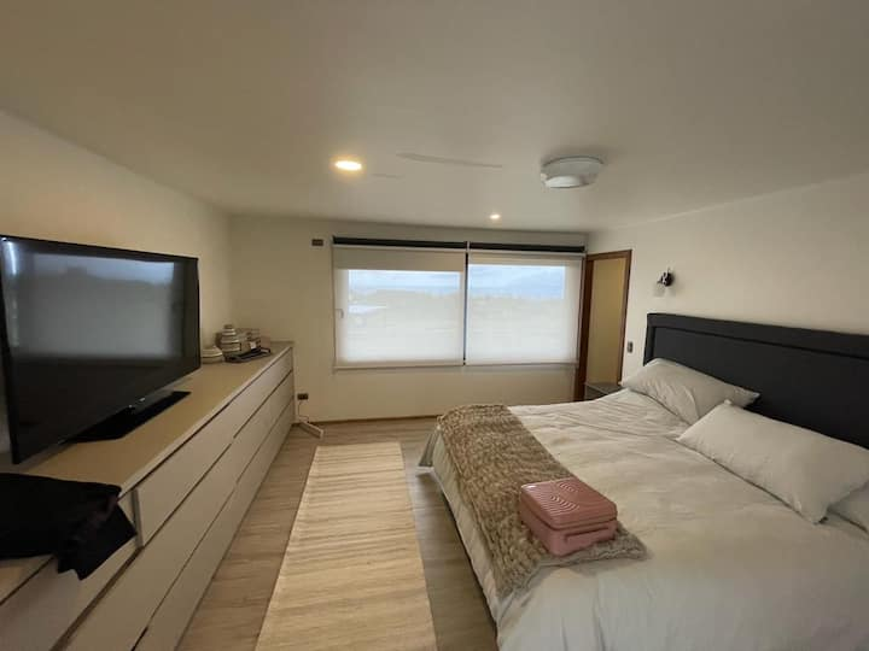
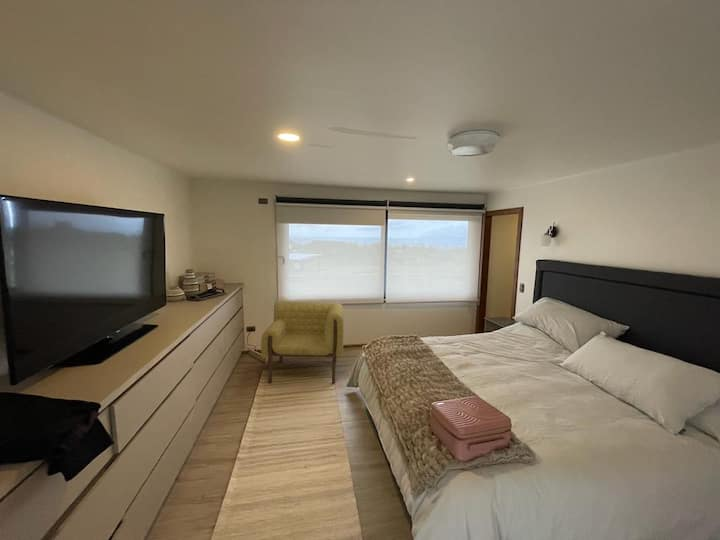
+ armchair (306, 338)
